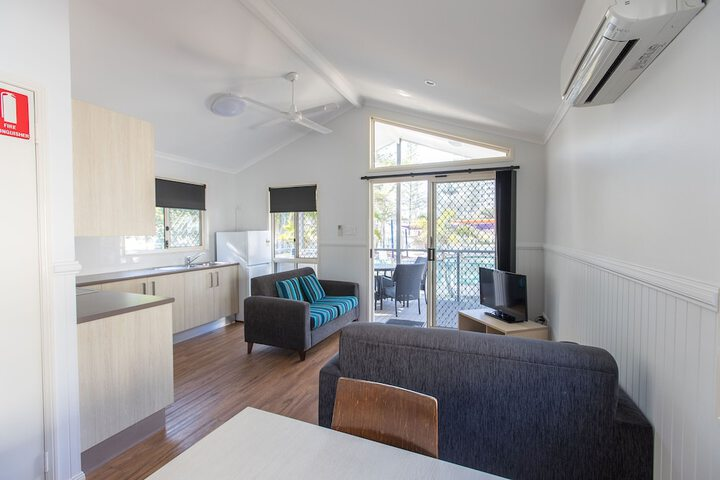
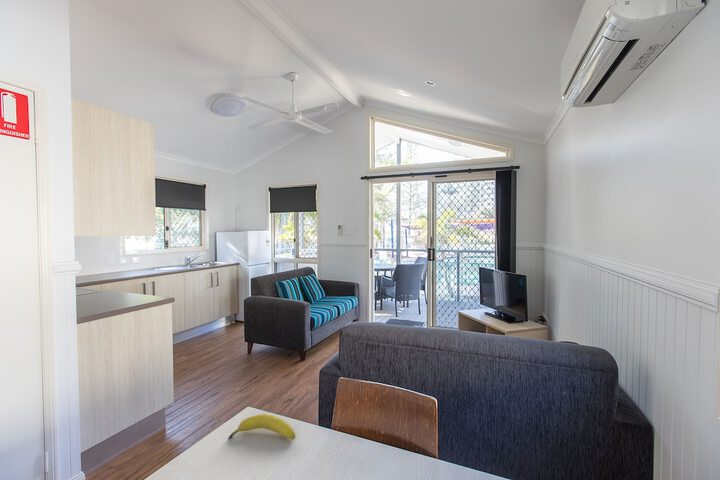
+ fruit (265, 426)
